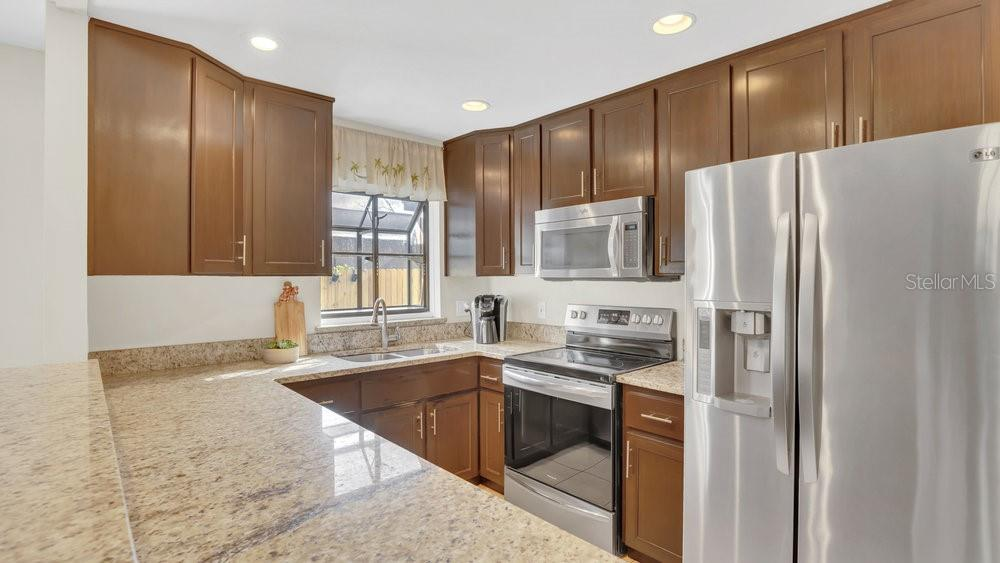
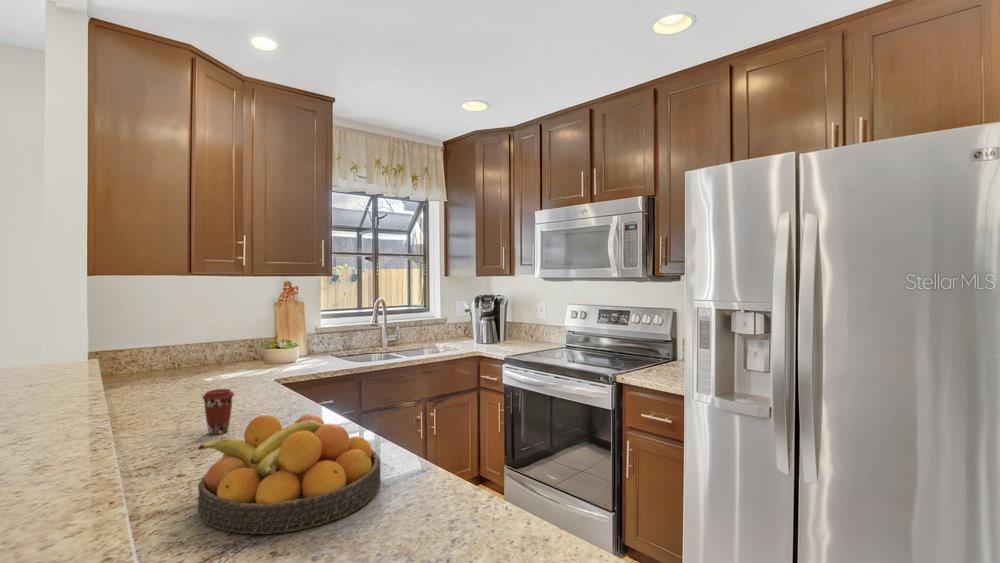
+ fruit bowl (295, 456)
+ coffee cup (218, 411)
